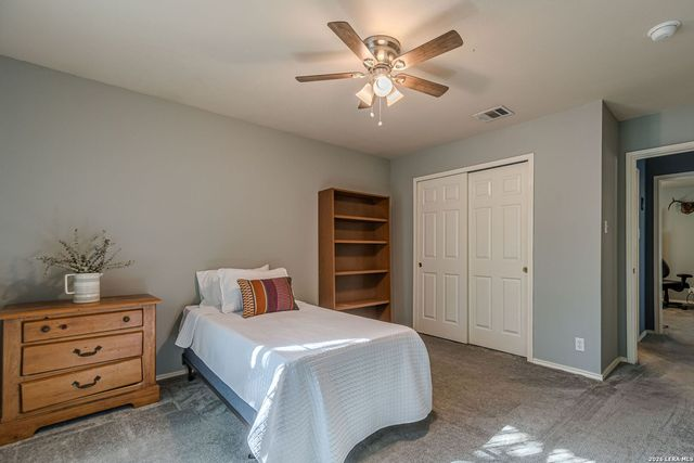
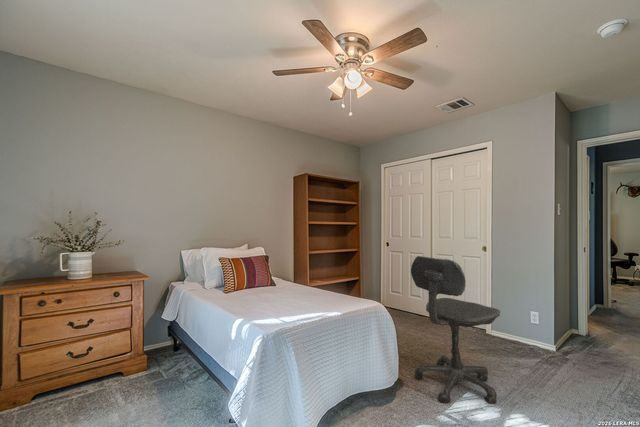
+ office chair (455, 320)
